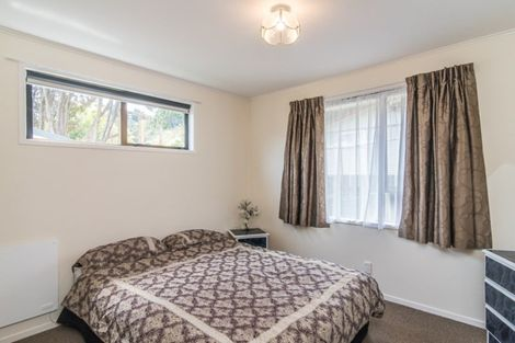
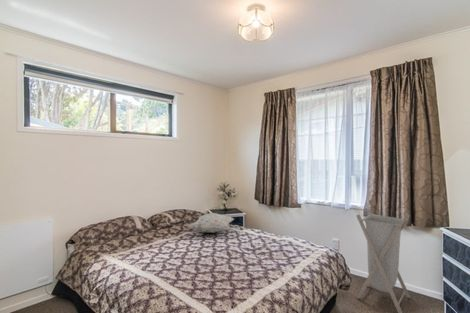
+ decorative pillow (212, 222)
+ laundry hamper (383, 256)
